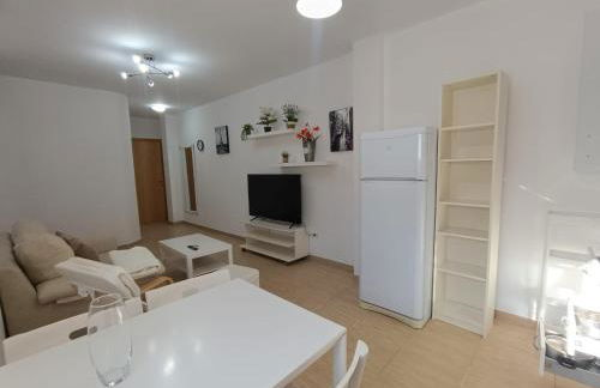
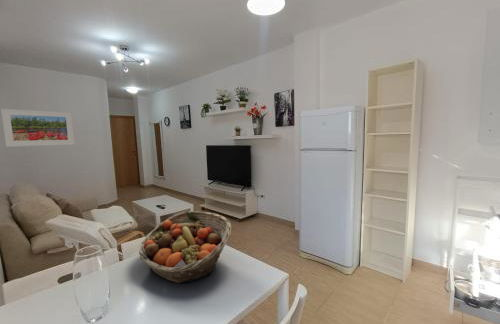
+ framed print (41, 128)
+ fruit basket (186, 242)
